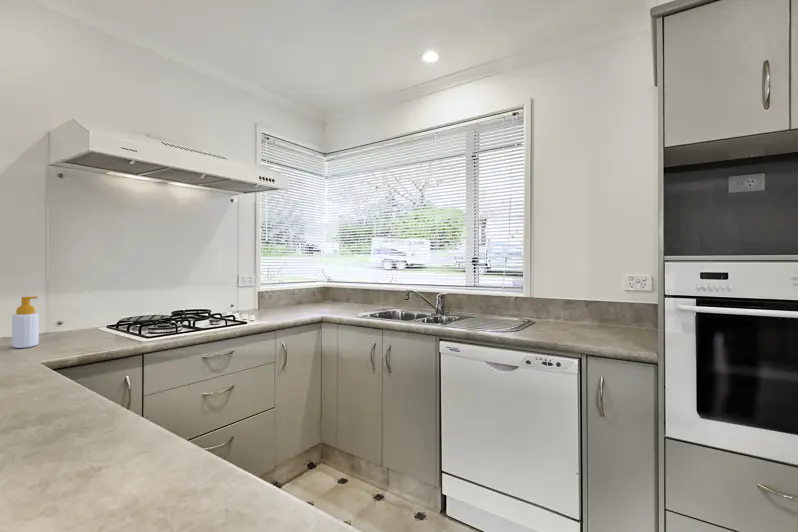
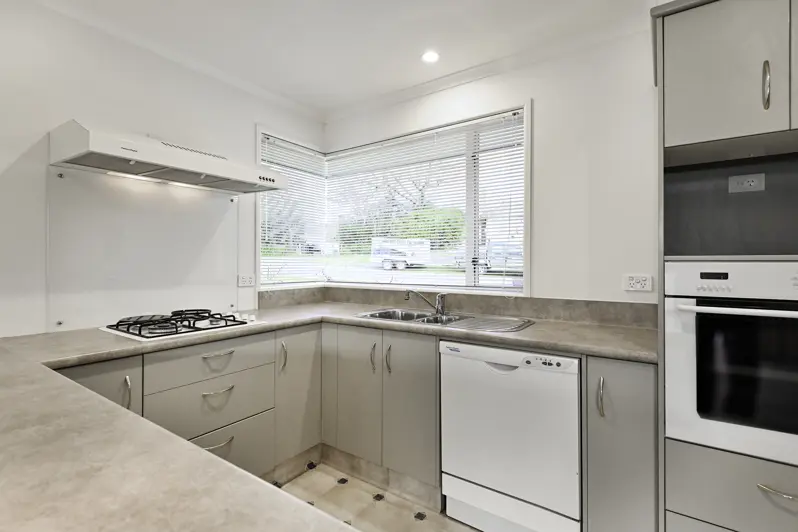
- soap bottle (25, 321)
